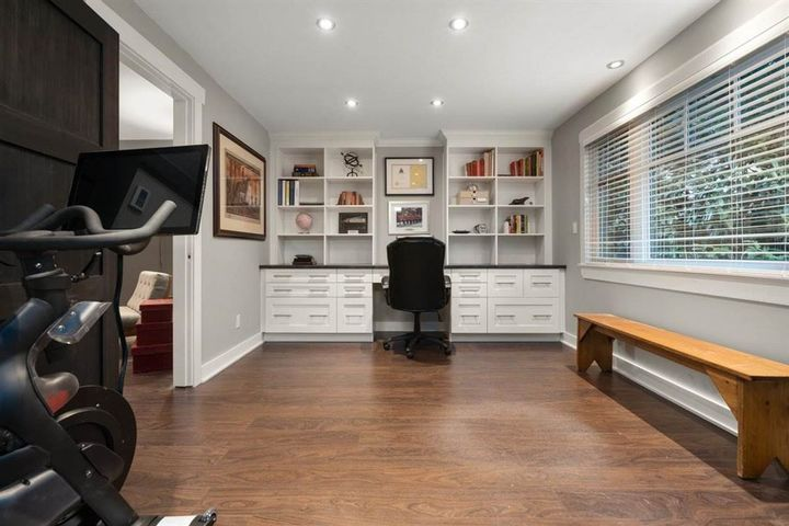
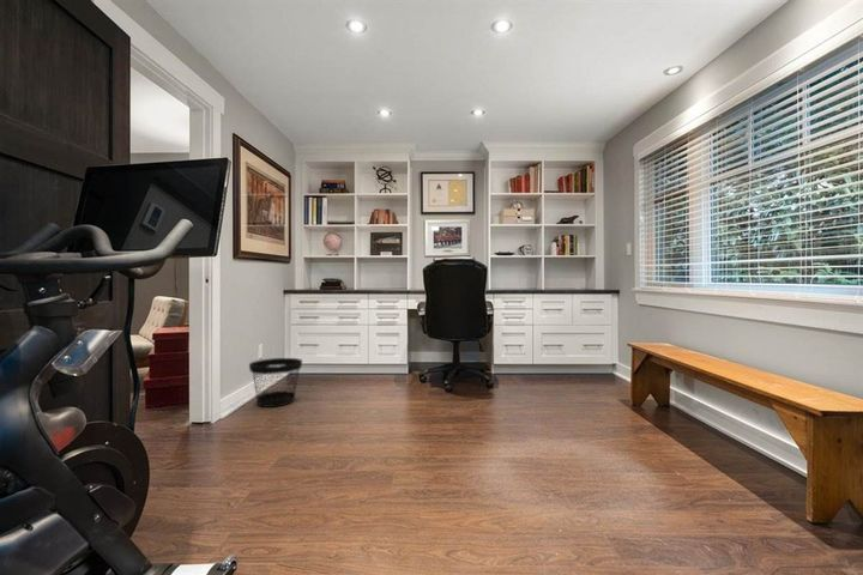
+ wastebasket (277, 382)
